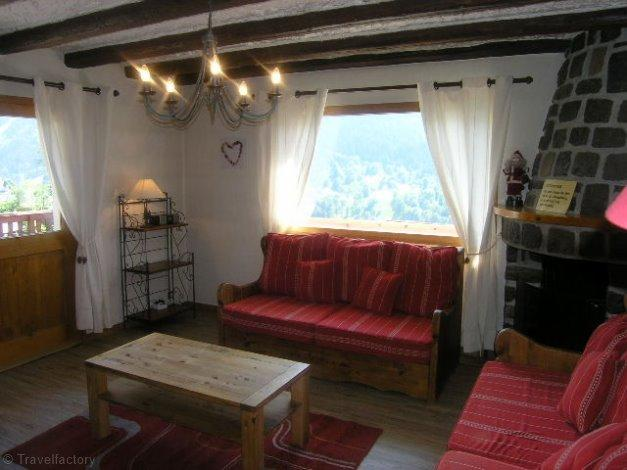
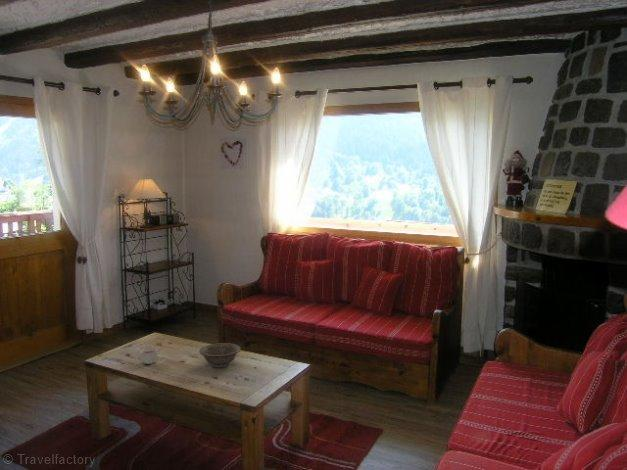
+ candle (149, 356)
+ decorative bowl (220, 356)
